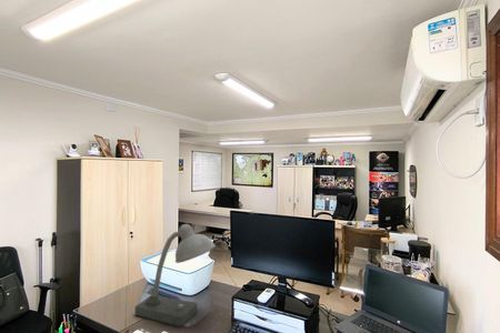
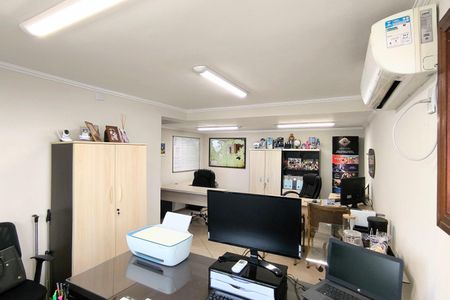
- desk lamp (177, 262)
